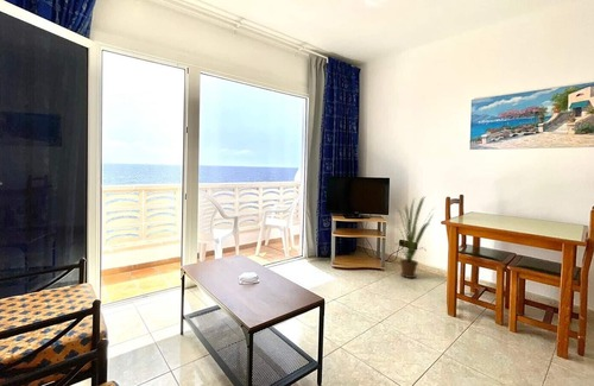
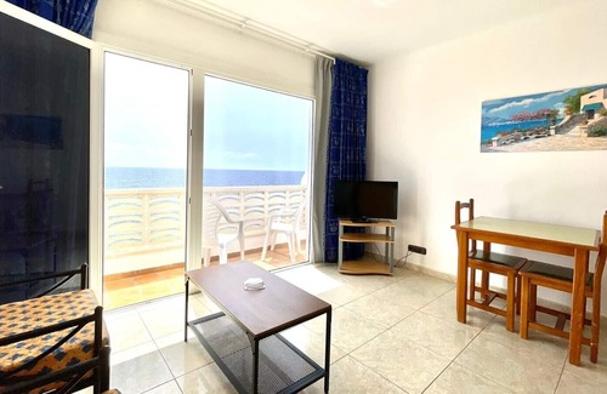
- house plant (410, 235)
